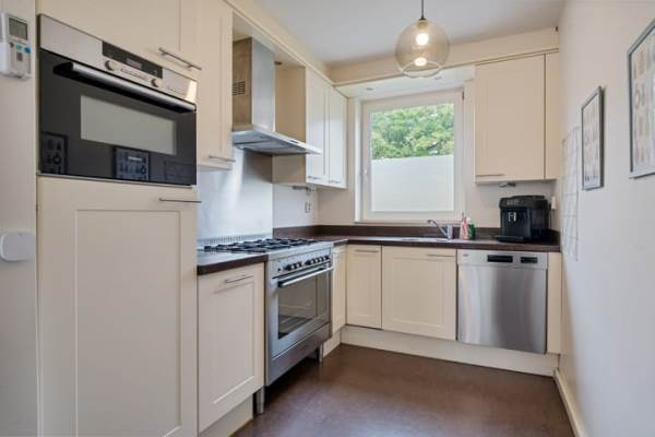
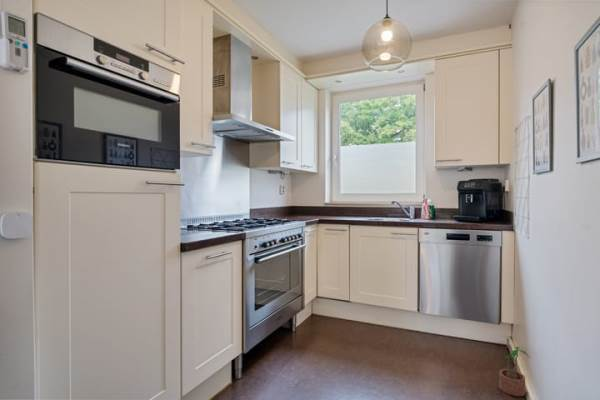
+ potted plant (515, 369)
